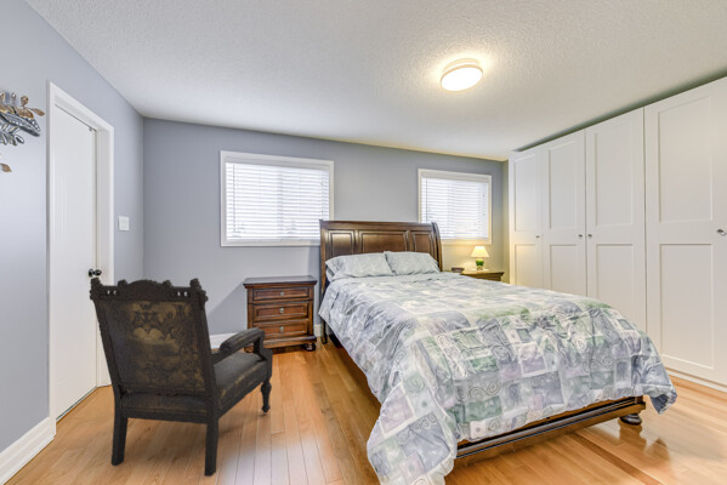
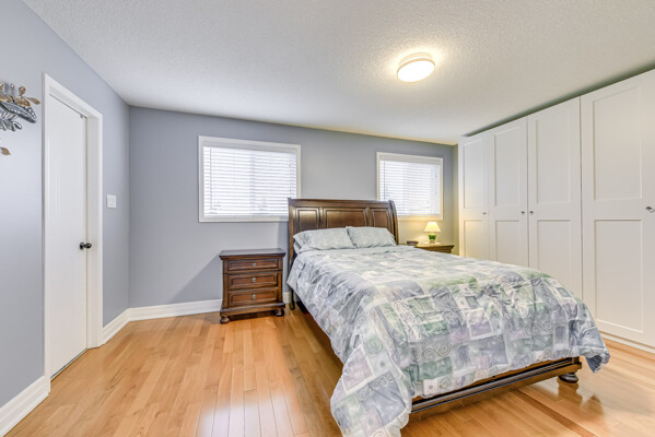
- armchair (195, 354)
